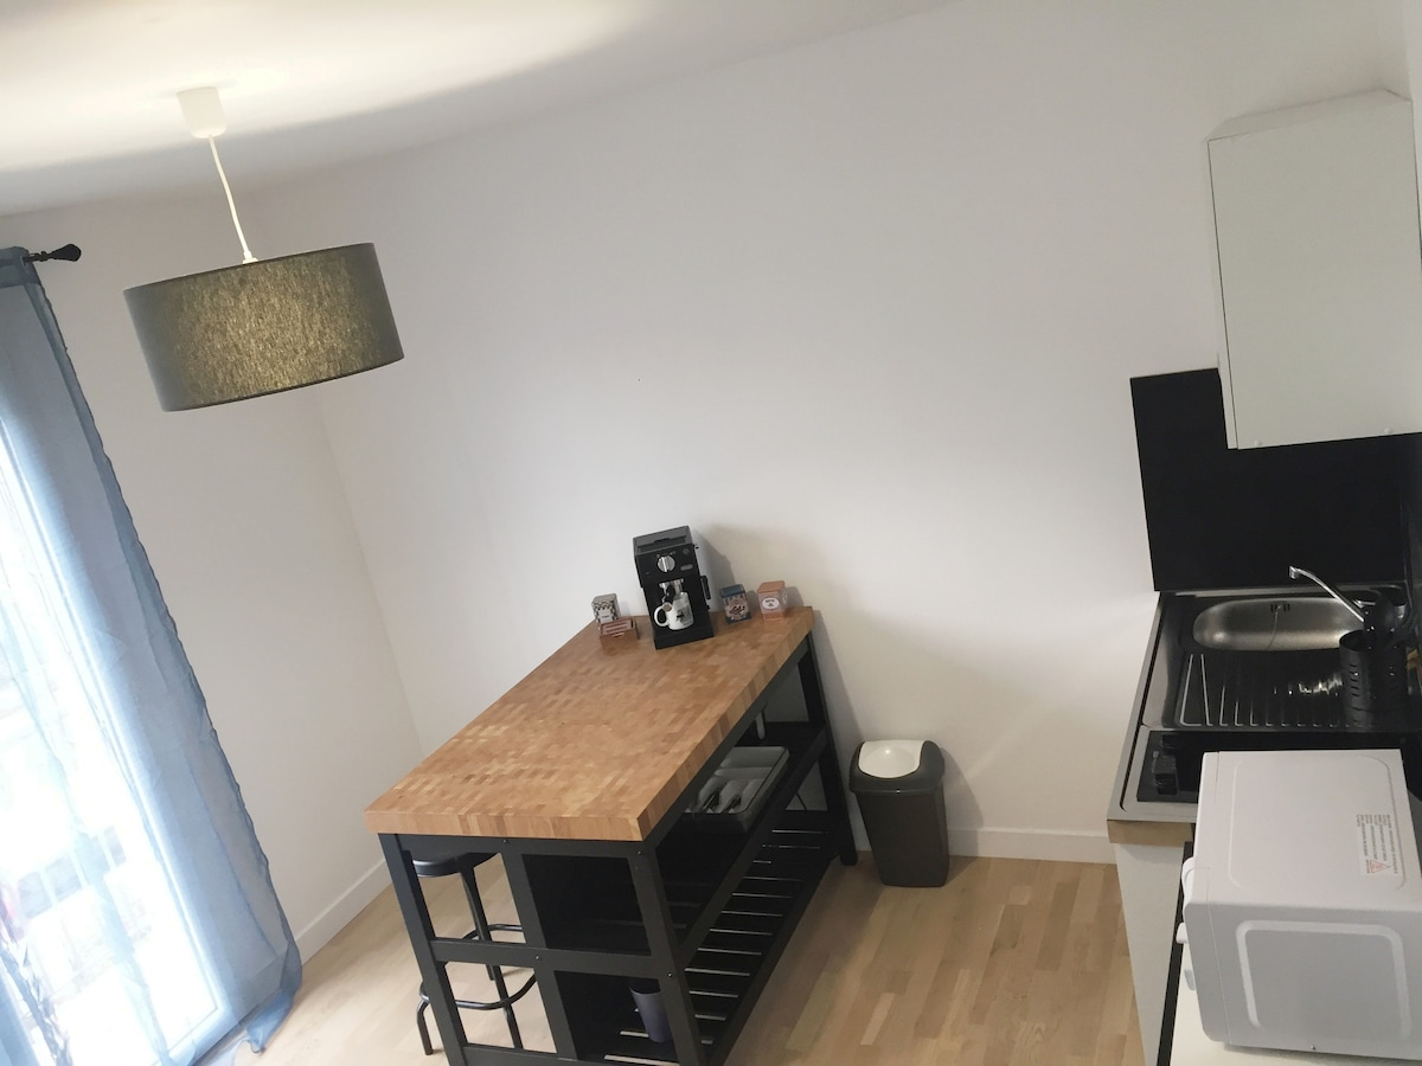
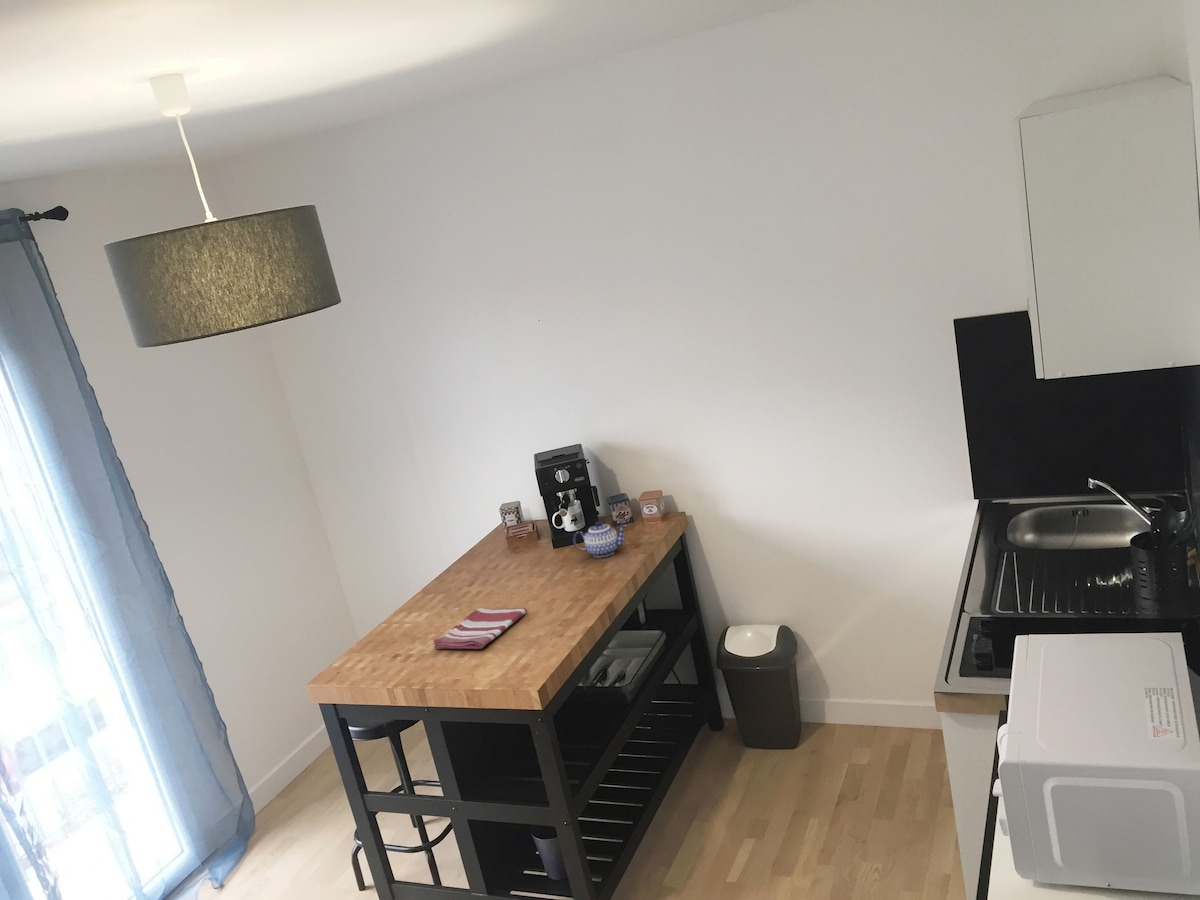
+ teapot (600, 537)
+ dish towel (481, 626)
